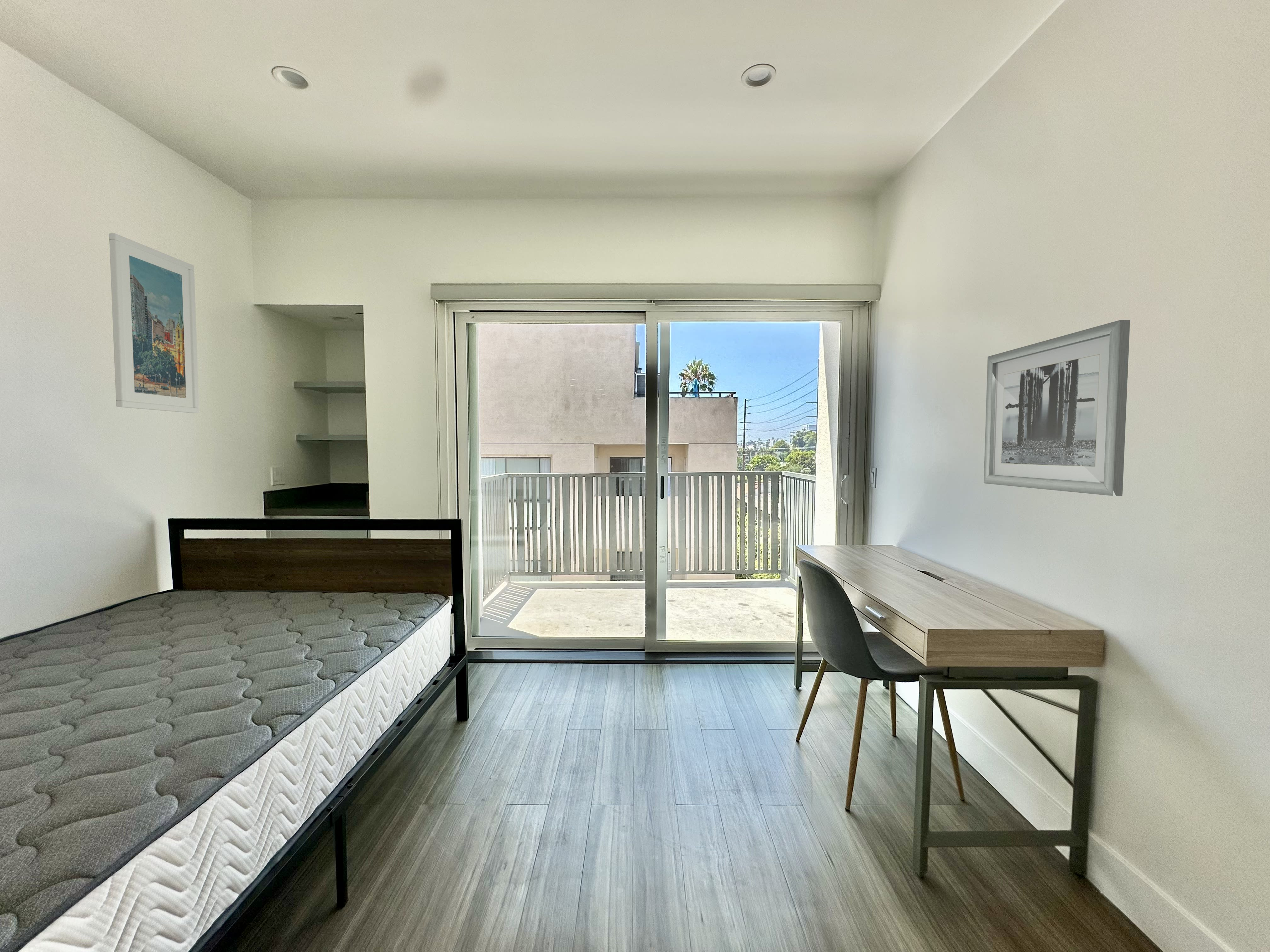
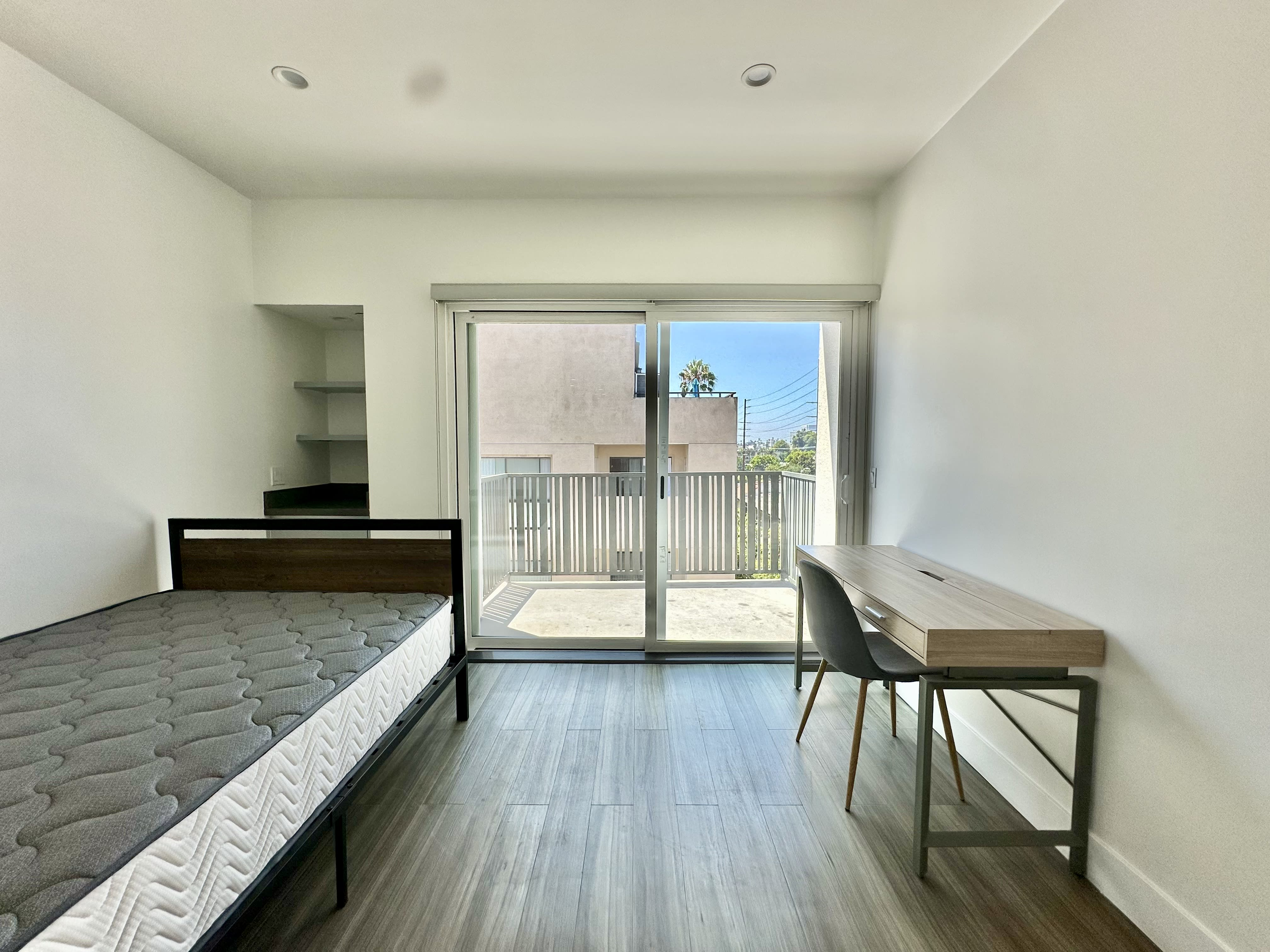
- wall art (1044, 415)
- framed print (158, 331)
